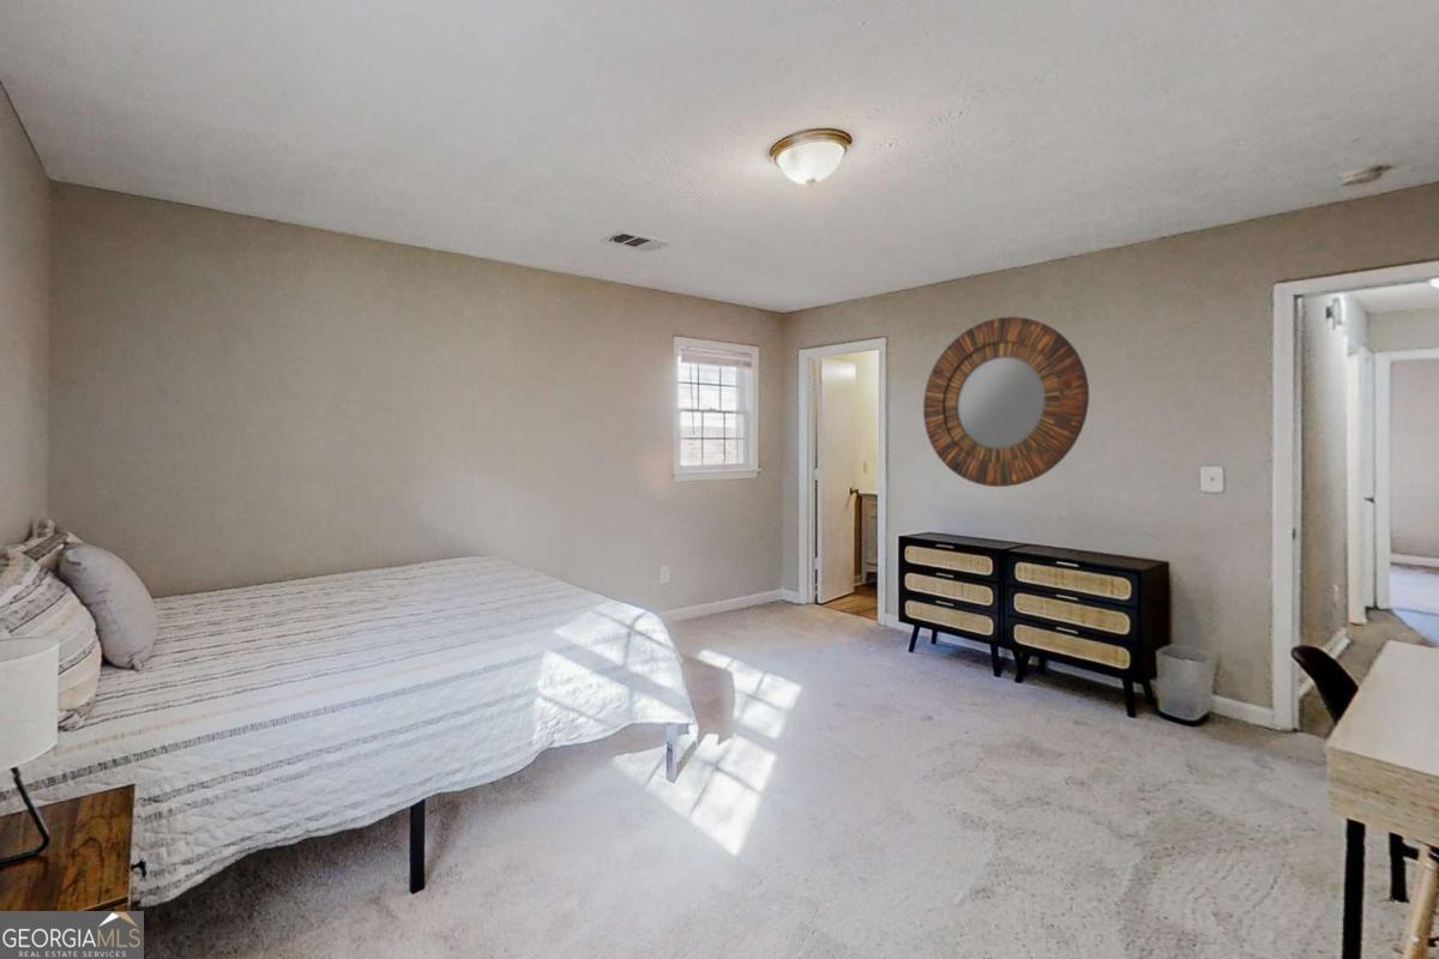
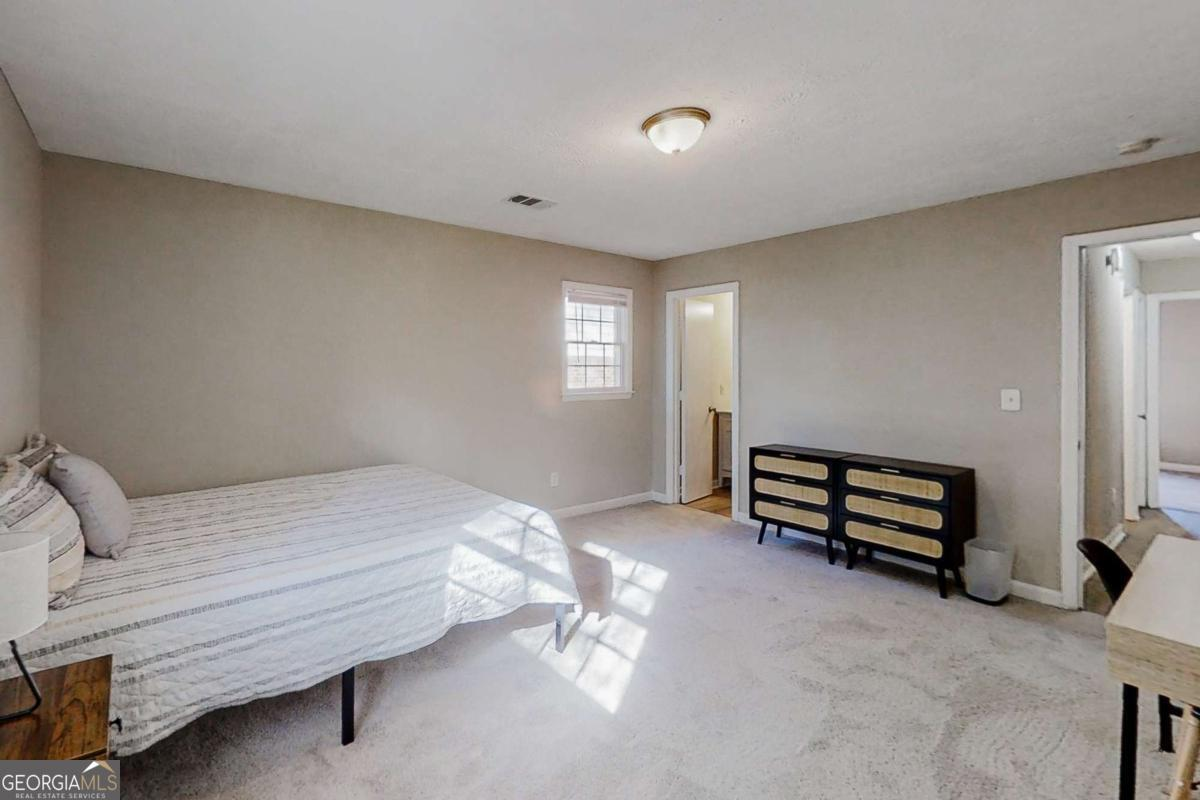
- home mirror (998, 402)
